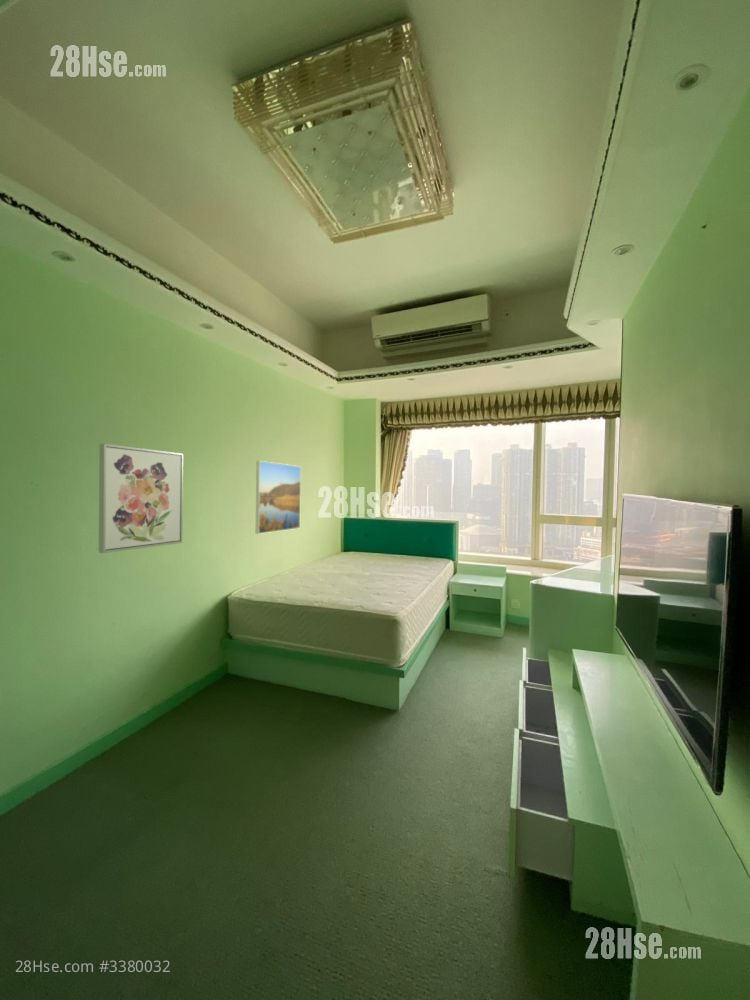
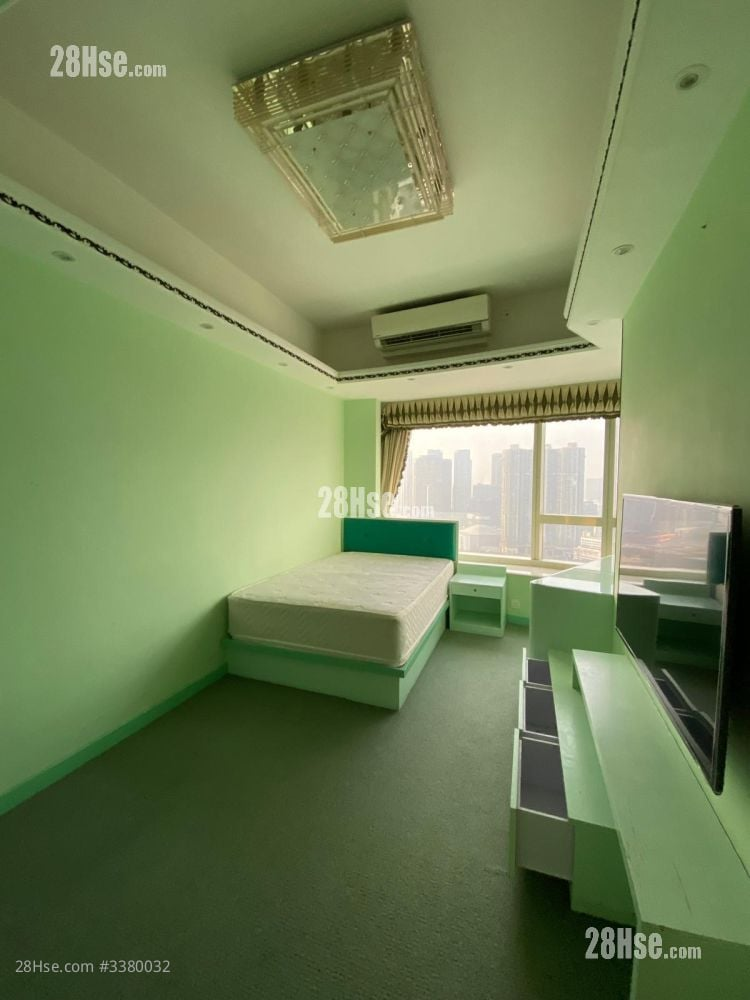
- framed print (280, 497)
- wall art (145, 498)
